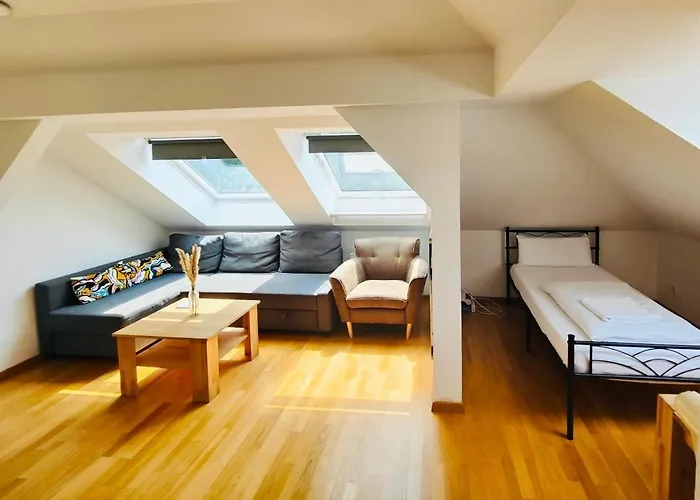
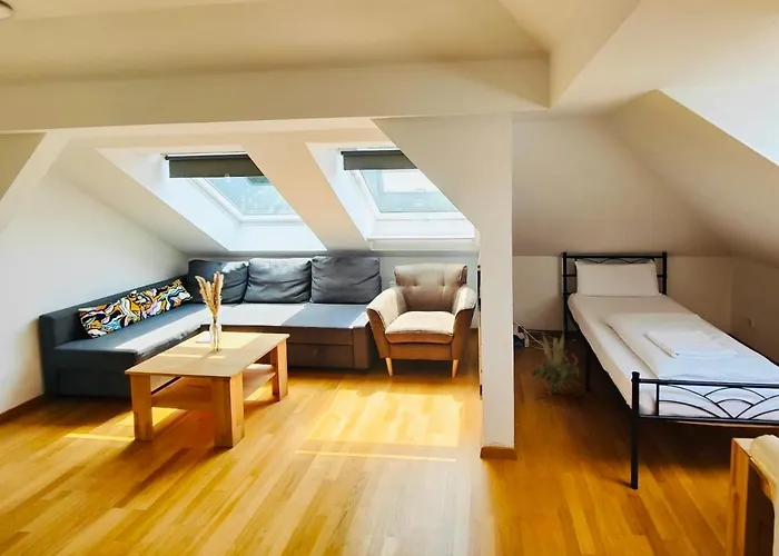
+ decorative plant (555, 358)
